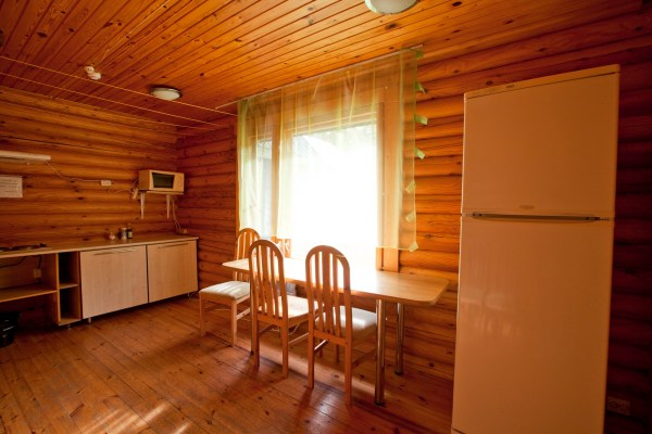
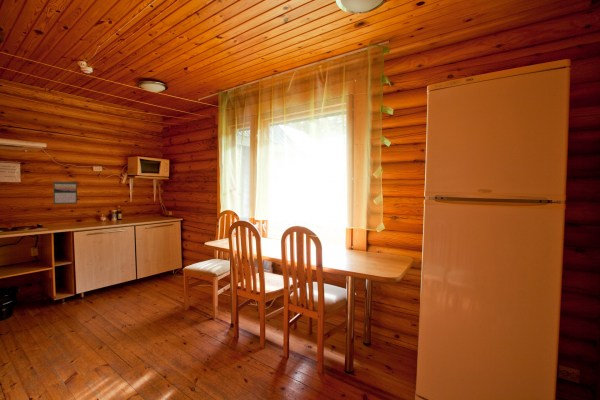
+ calendar (65, 192)
